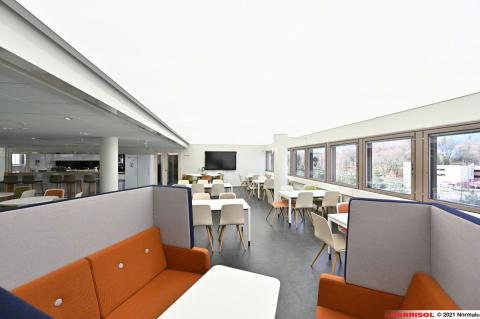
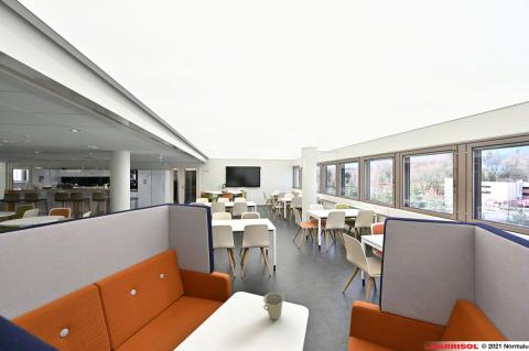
+ cup (273, 307)
